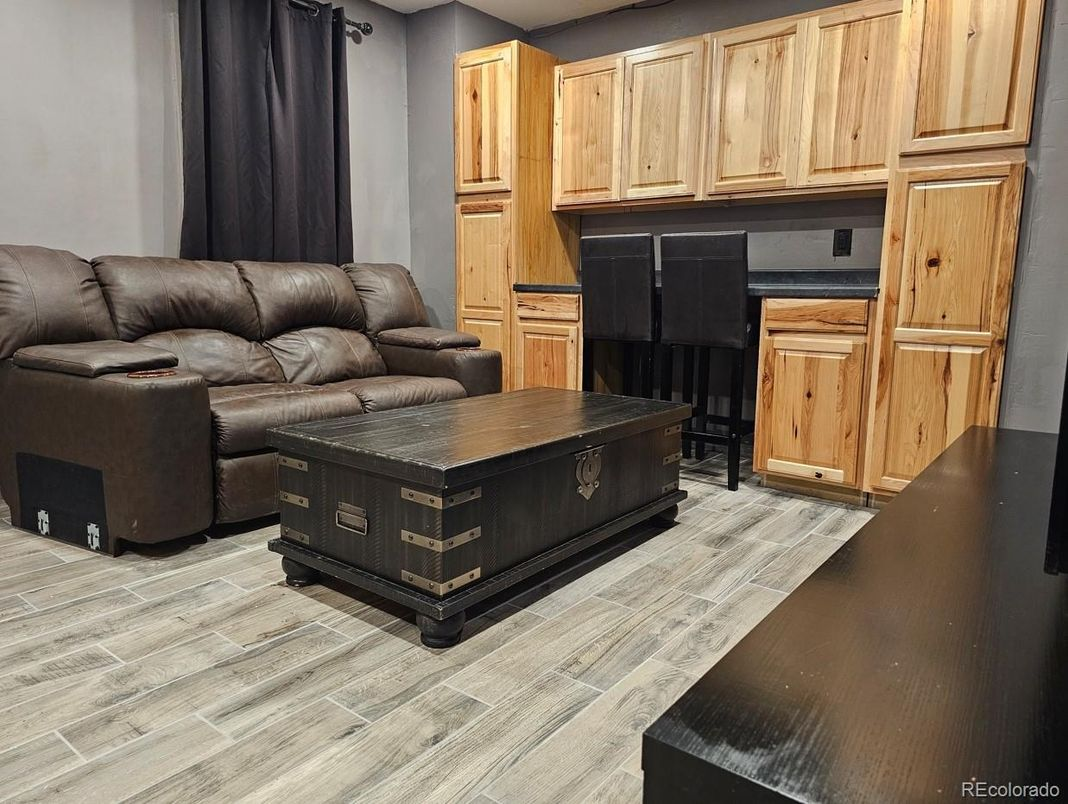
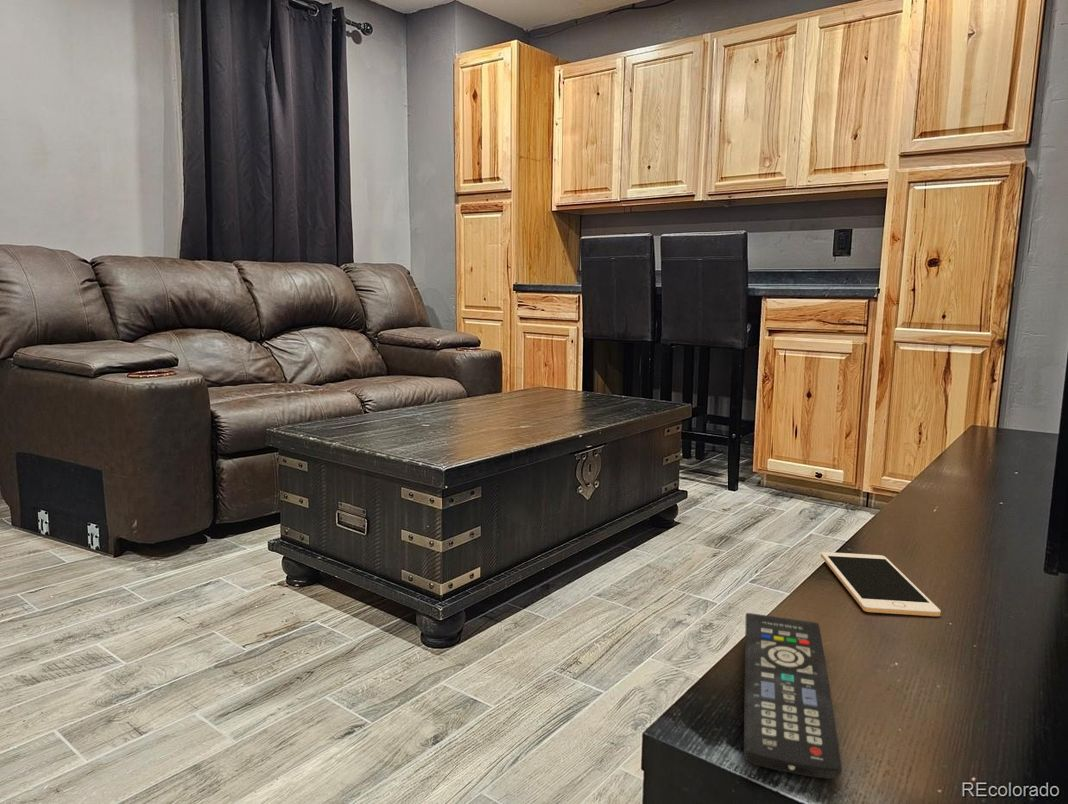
+ cell phone (874, 581)
+ remote control (785, 679)
